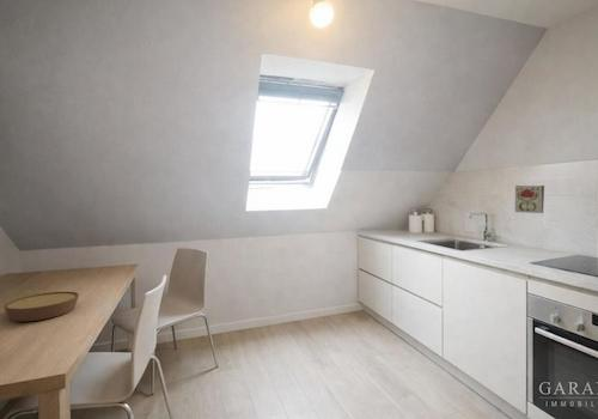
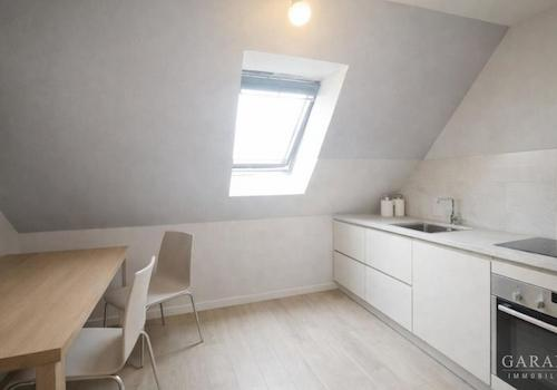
- decorative tile (527, 199)
- bowl (43, 305)
